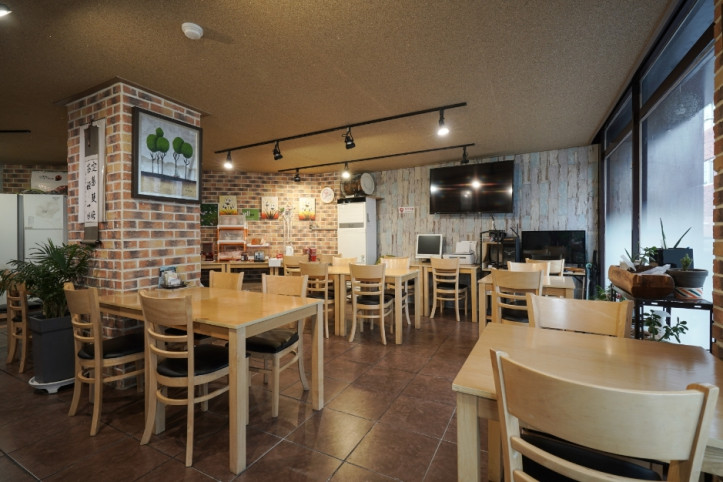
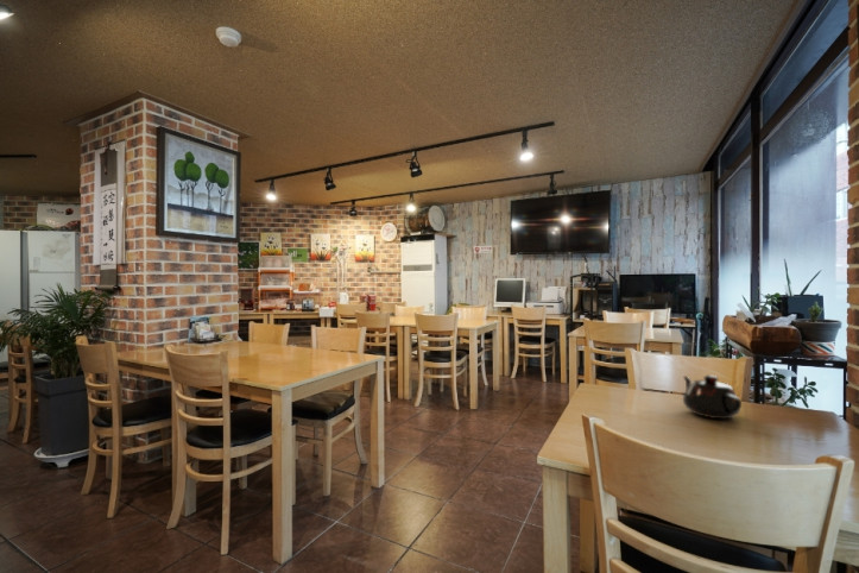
+ teapot (708, 393)
